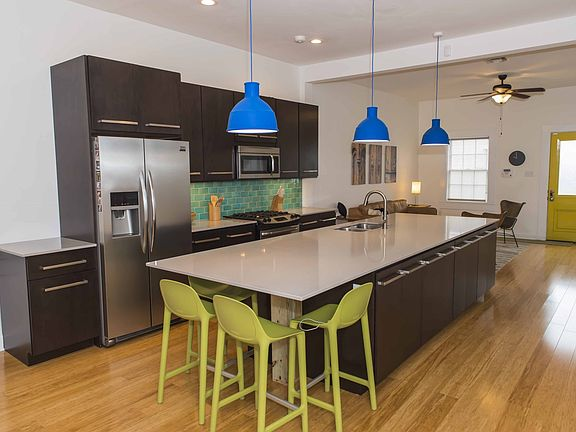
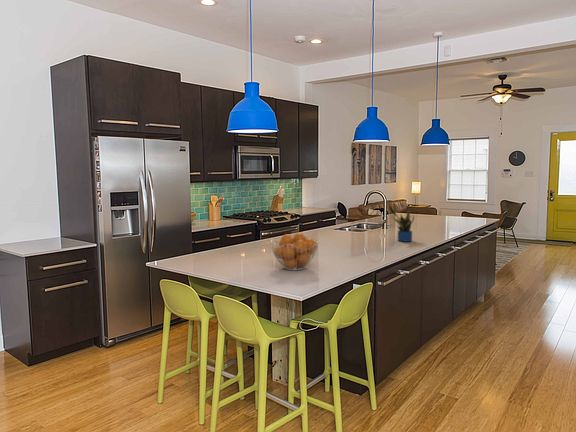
+ potted plant (401, 222)
+ fruit basket (294, 251)
